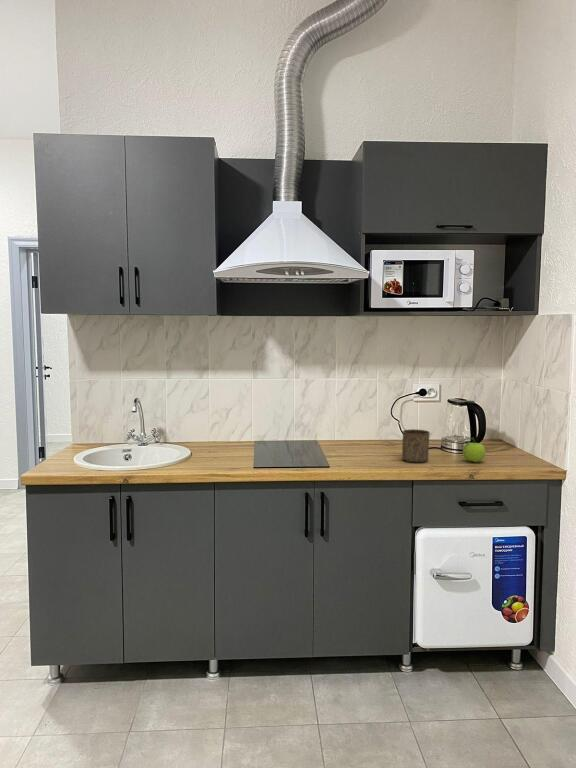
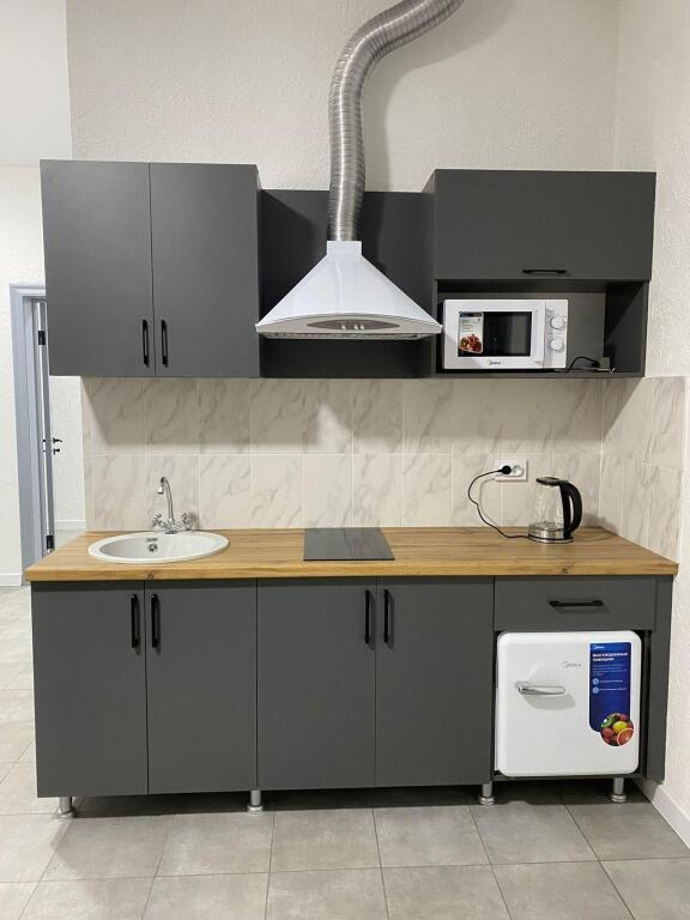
- fruit (469, 449)
- cup (415, 445)
